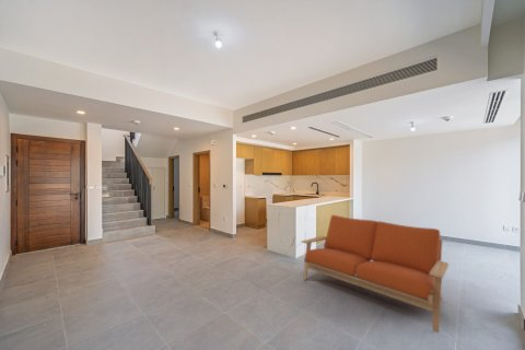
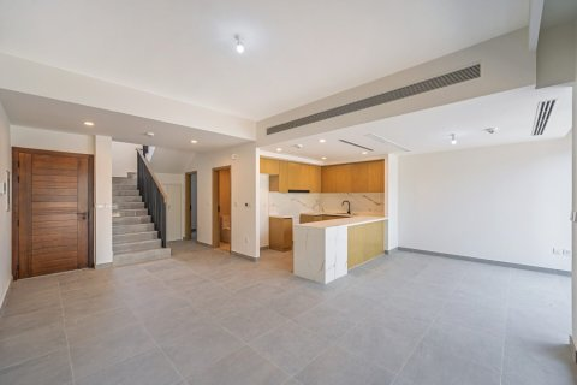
- sofa (368, 256)
